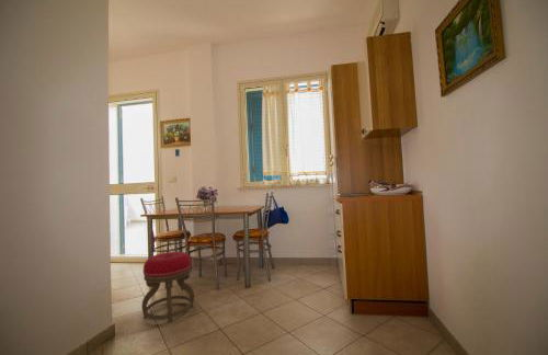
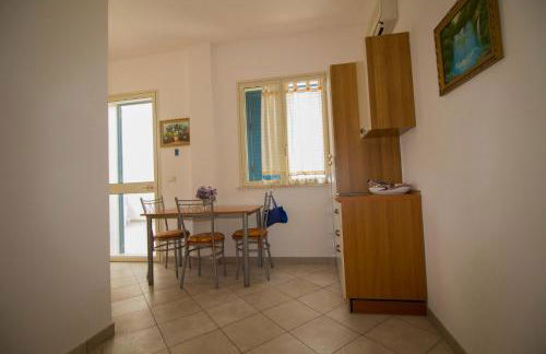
- stool (168, 283)
